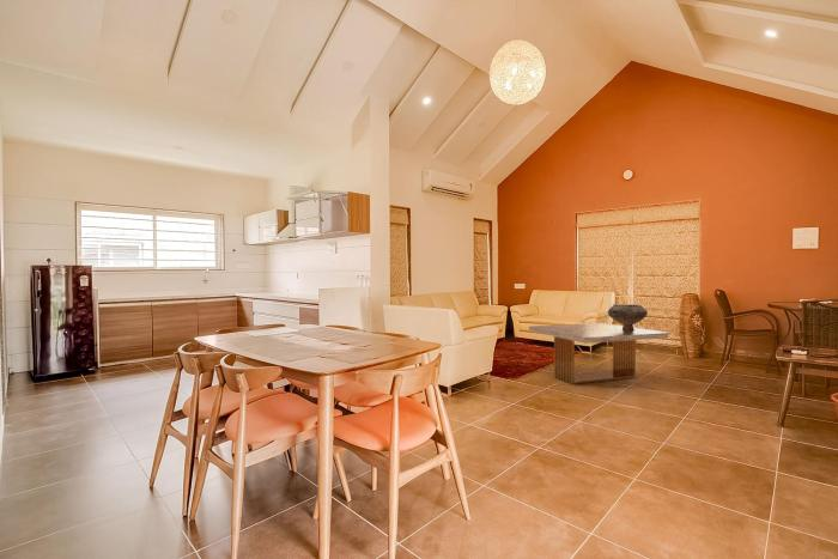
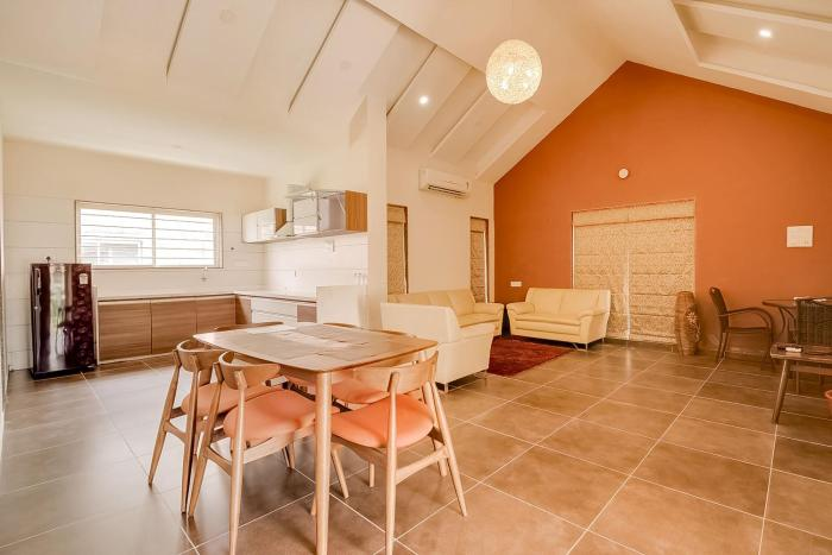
- coffee table (594, 341)
- ceramic pot (626, 316)
